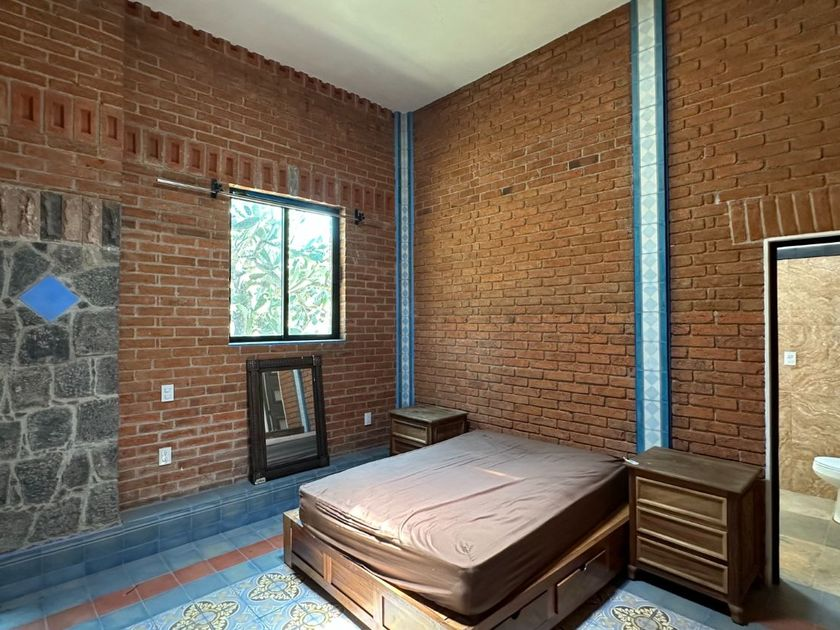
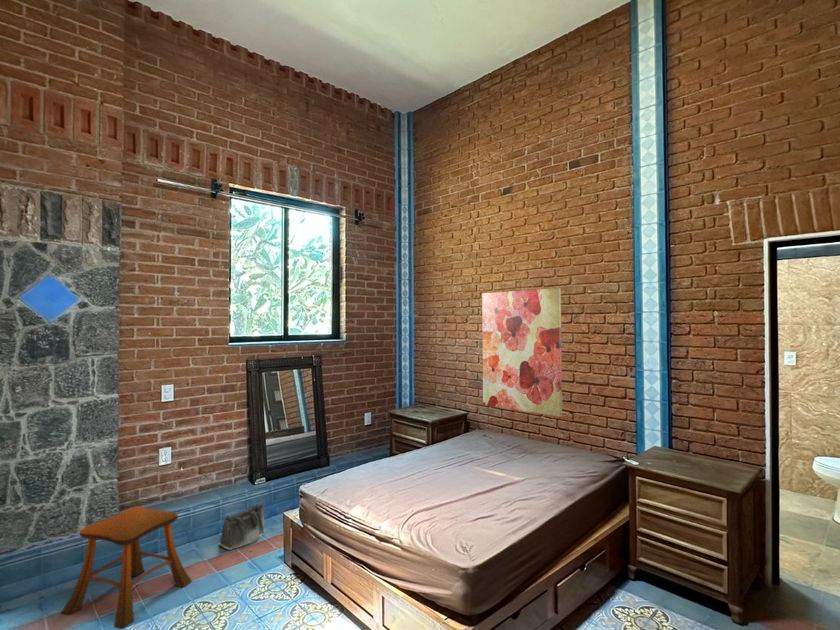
+ stool (130, 557)
+ saddlebag (243, 523)
+ wall art (519, 350)
